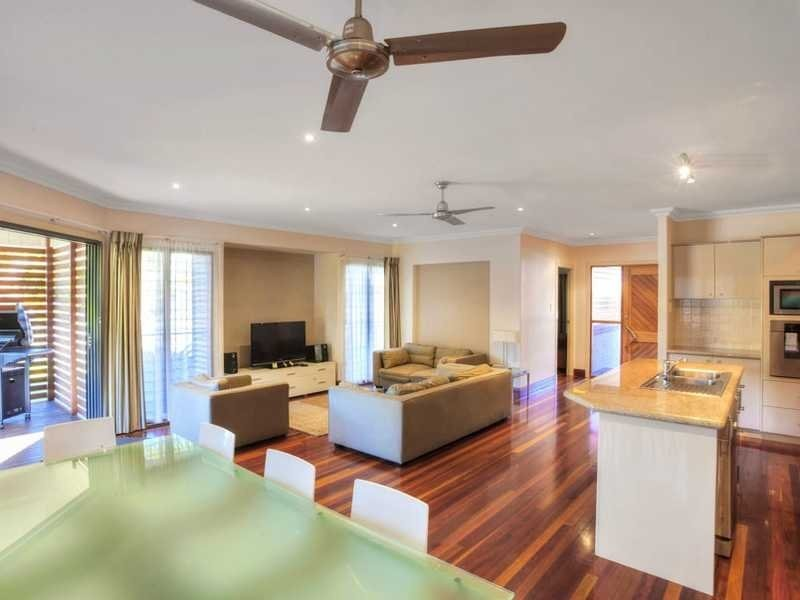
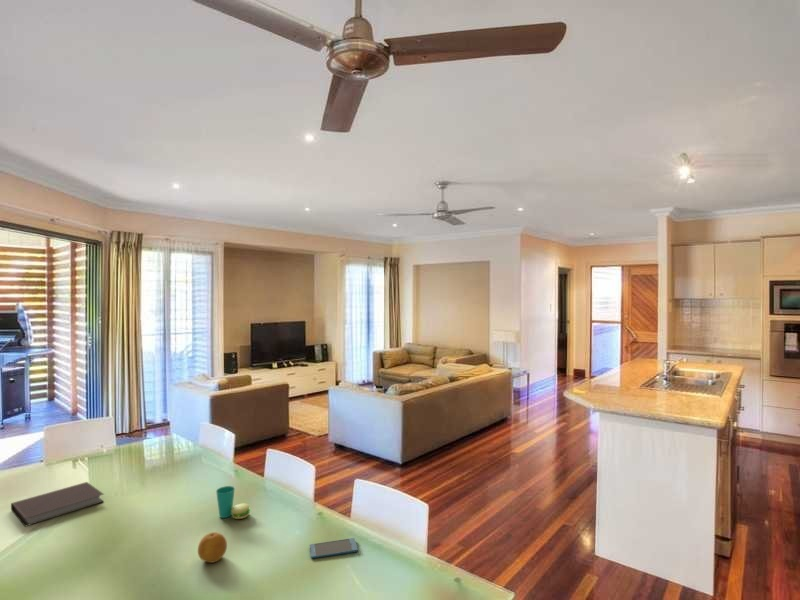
+ smartphone (333, 547)
+ notebook (58, 502)
+ fruit (212, 547)
+ cup (232, 502)
